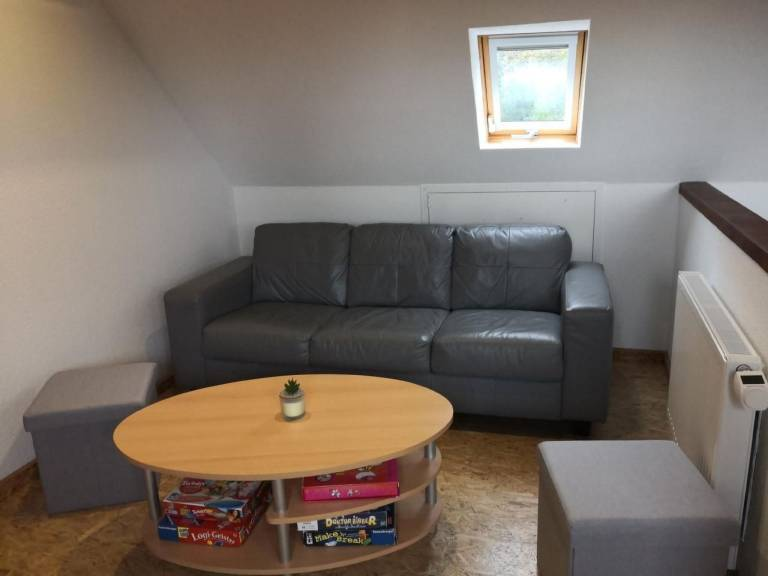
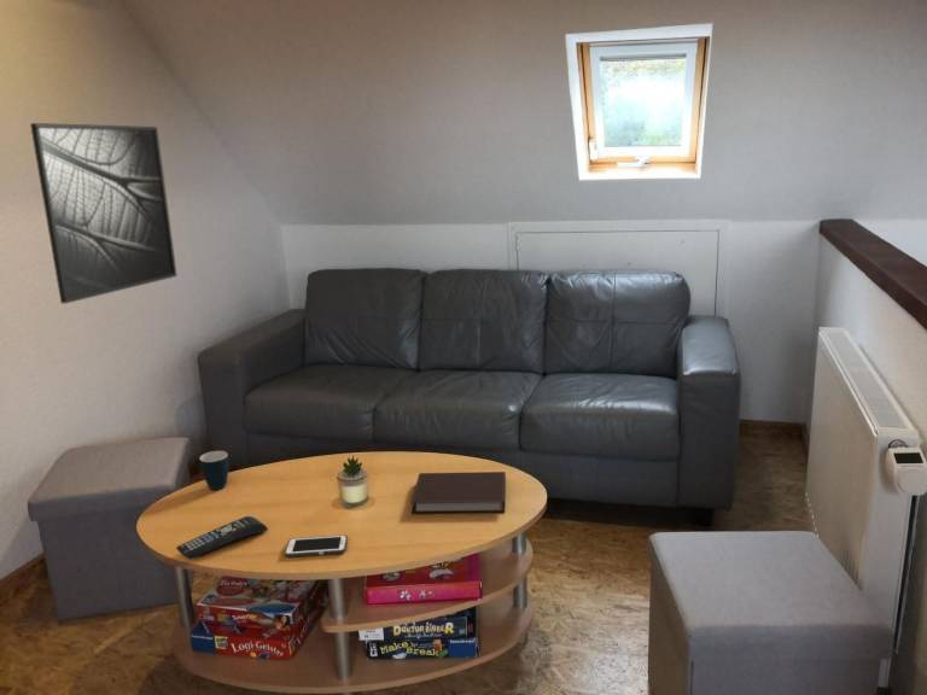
+ cell phone (316, 545)
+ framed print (112, 209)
+ remote control (222, 536)
+ mug (216, 469)
+ notebook (460, 491)
